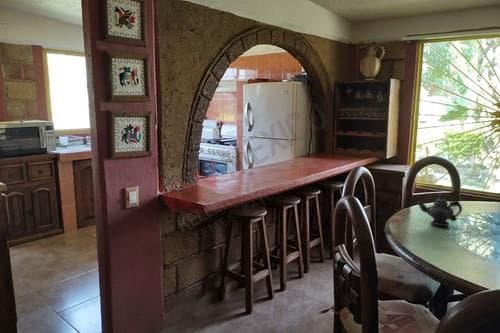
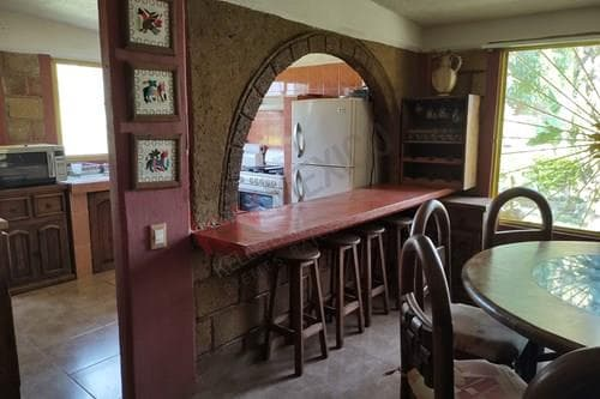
- teapot (438, 208)
